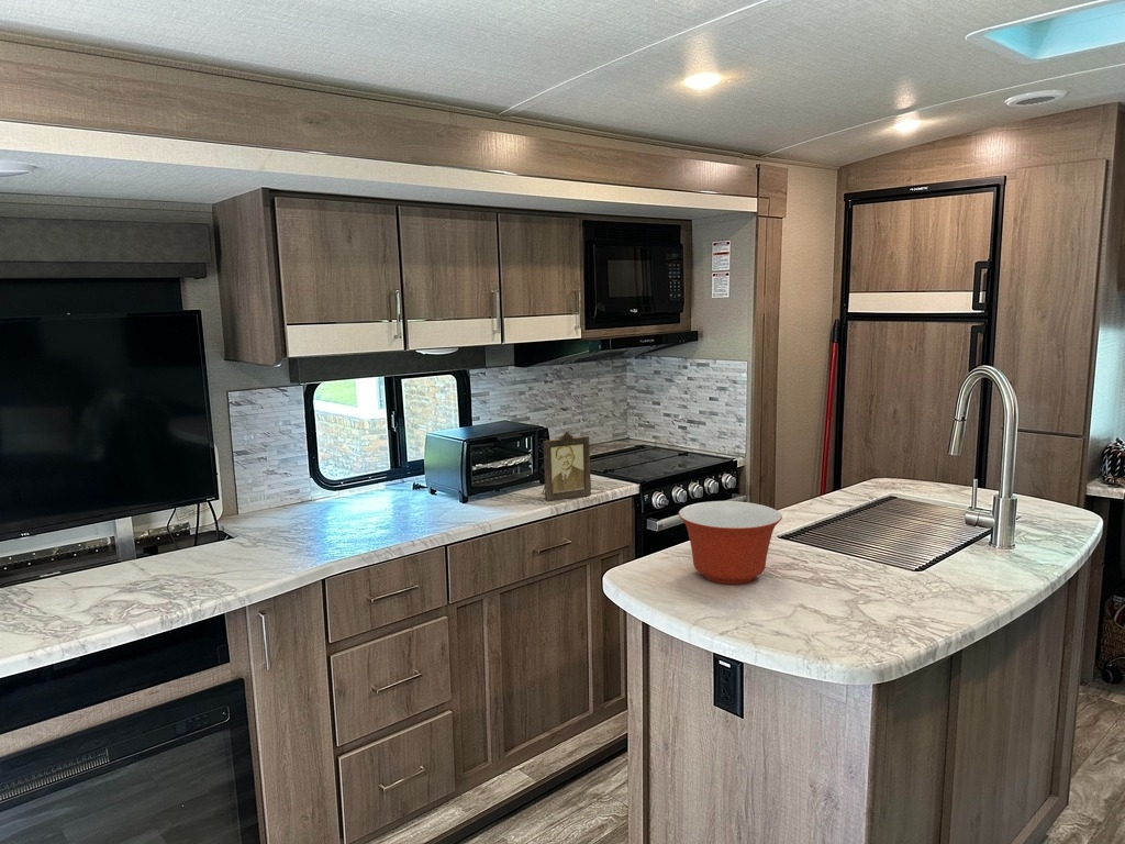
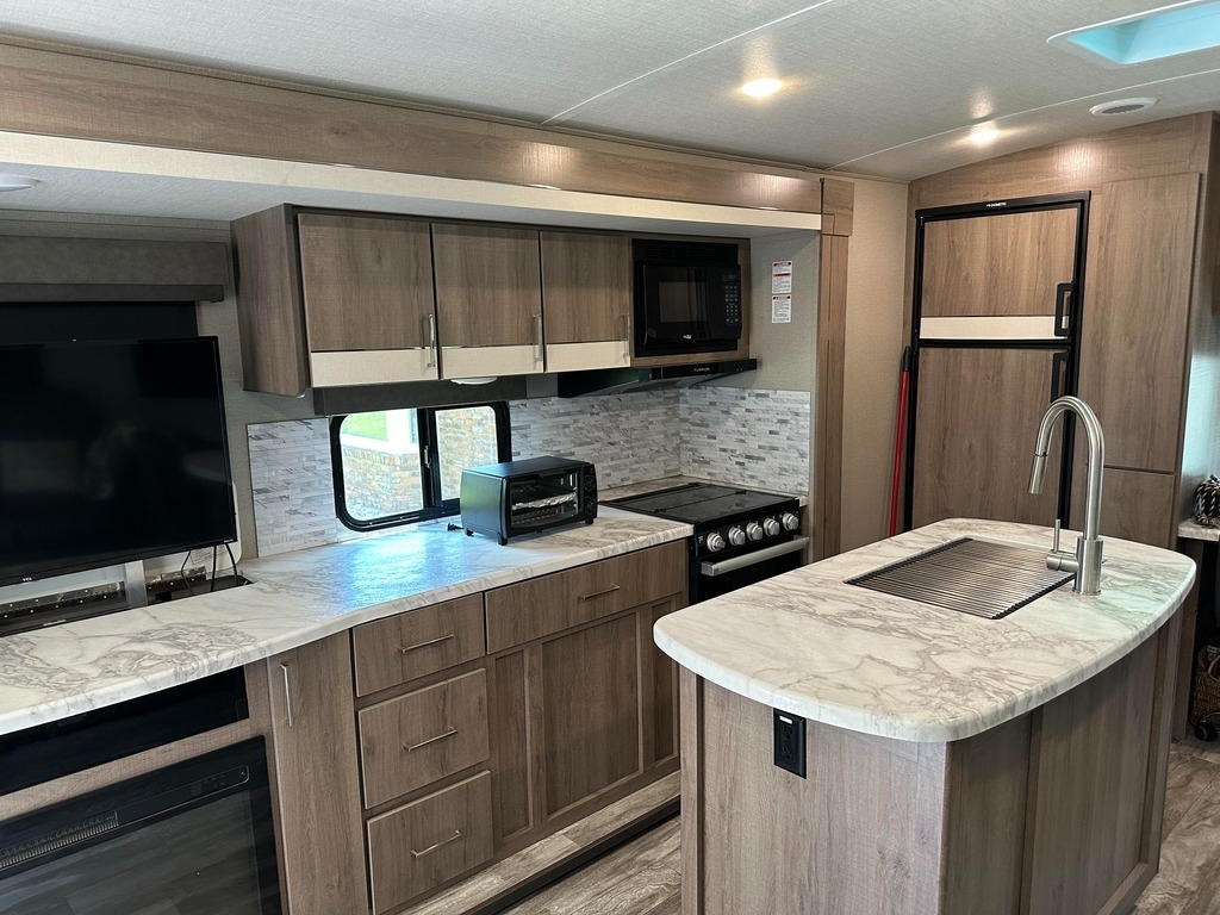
- mixing bowl (728, 544)
- photo frame (562, 463)
